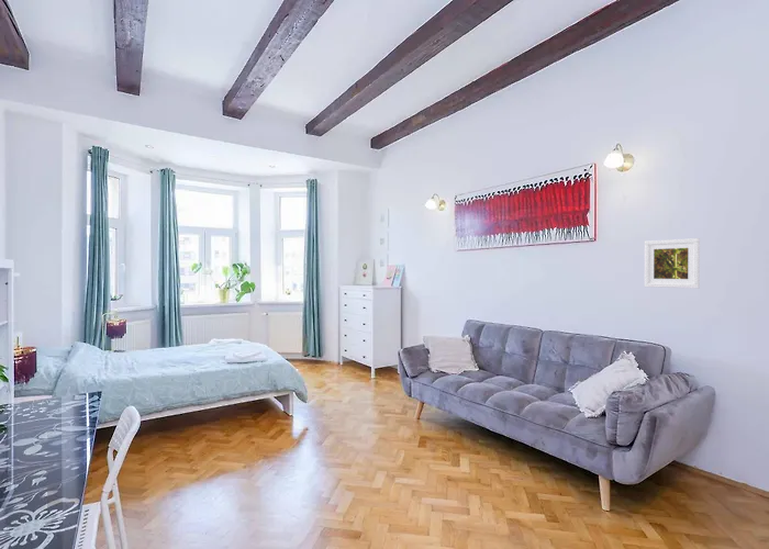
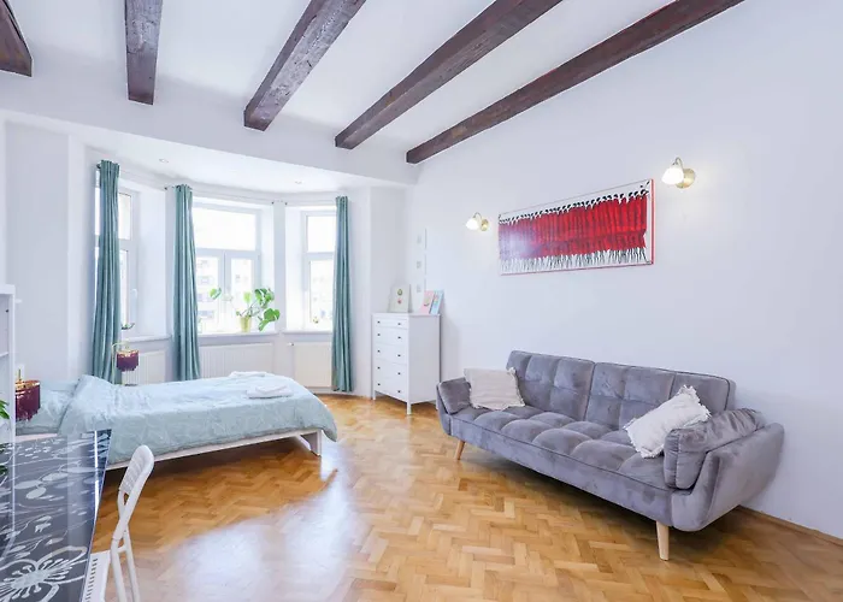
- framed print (670, 264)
